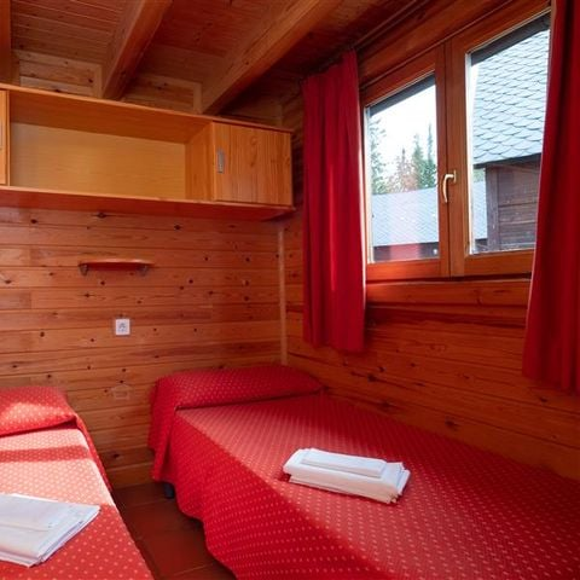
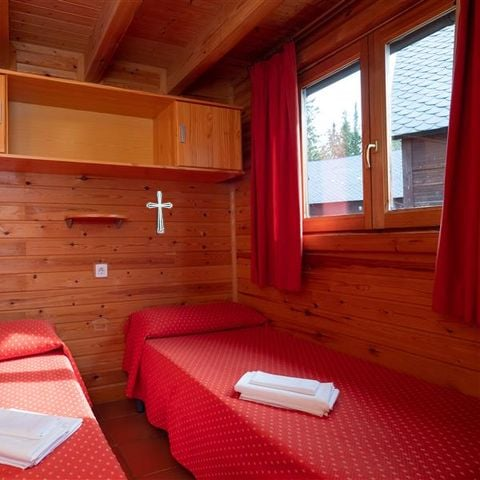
+ decorative cross (159, 211)
